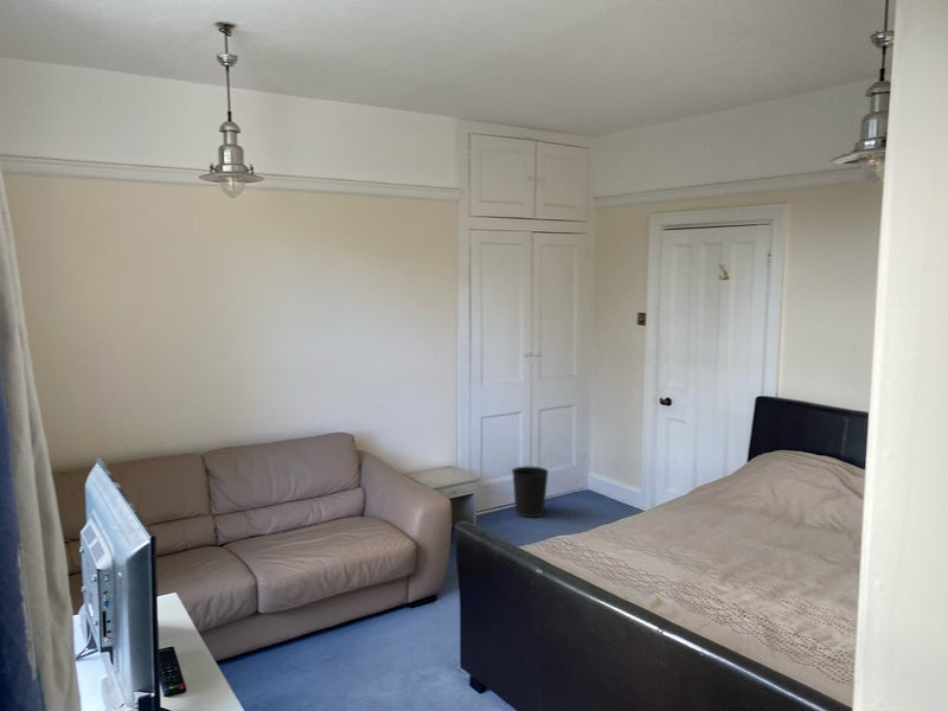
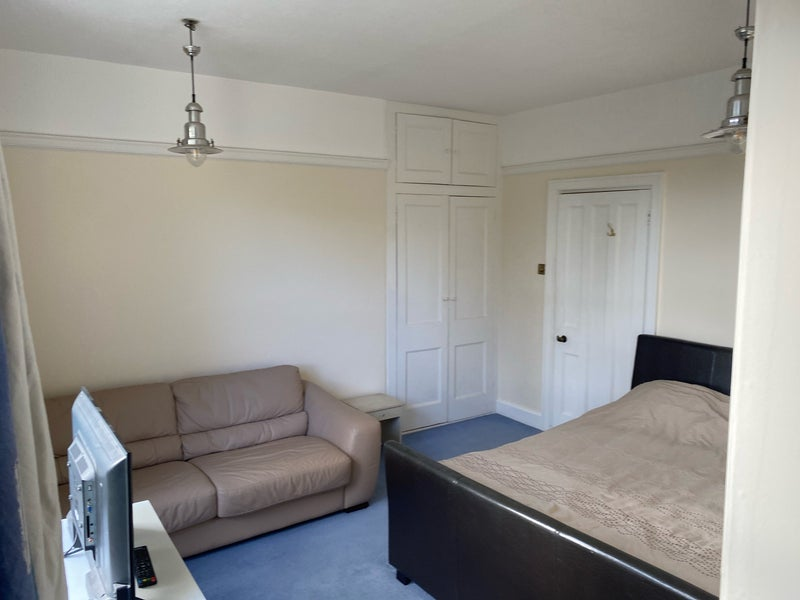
- wastebasket (530, 492)
